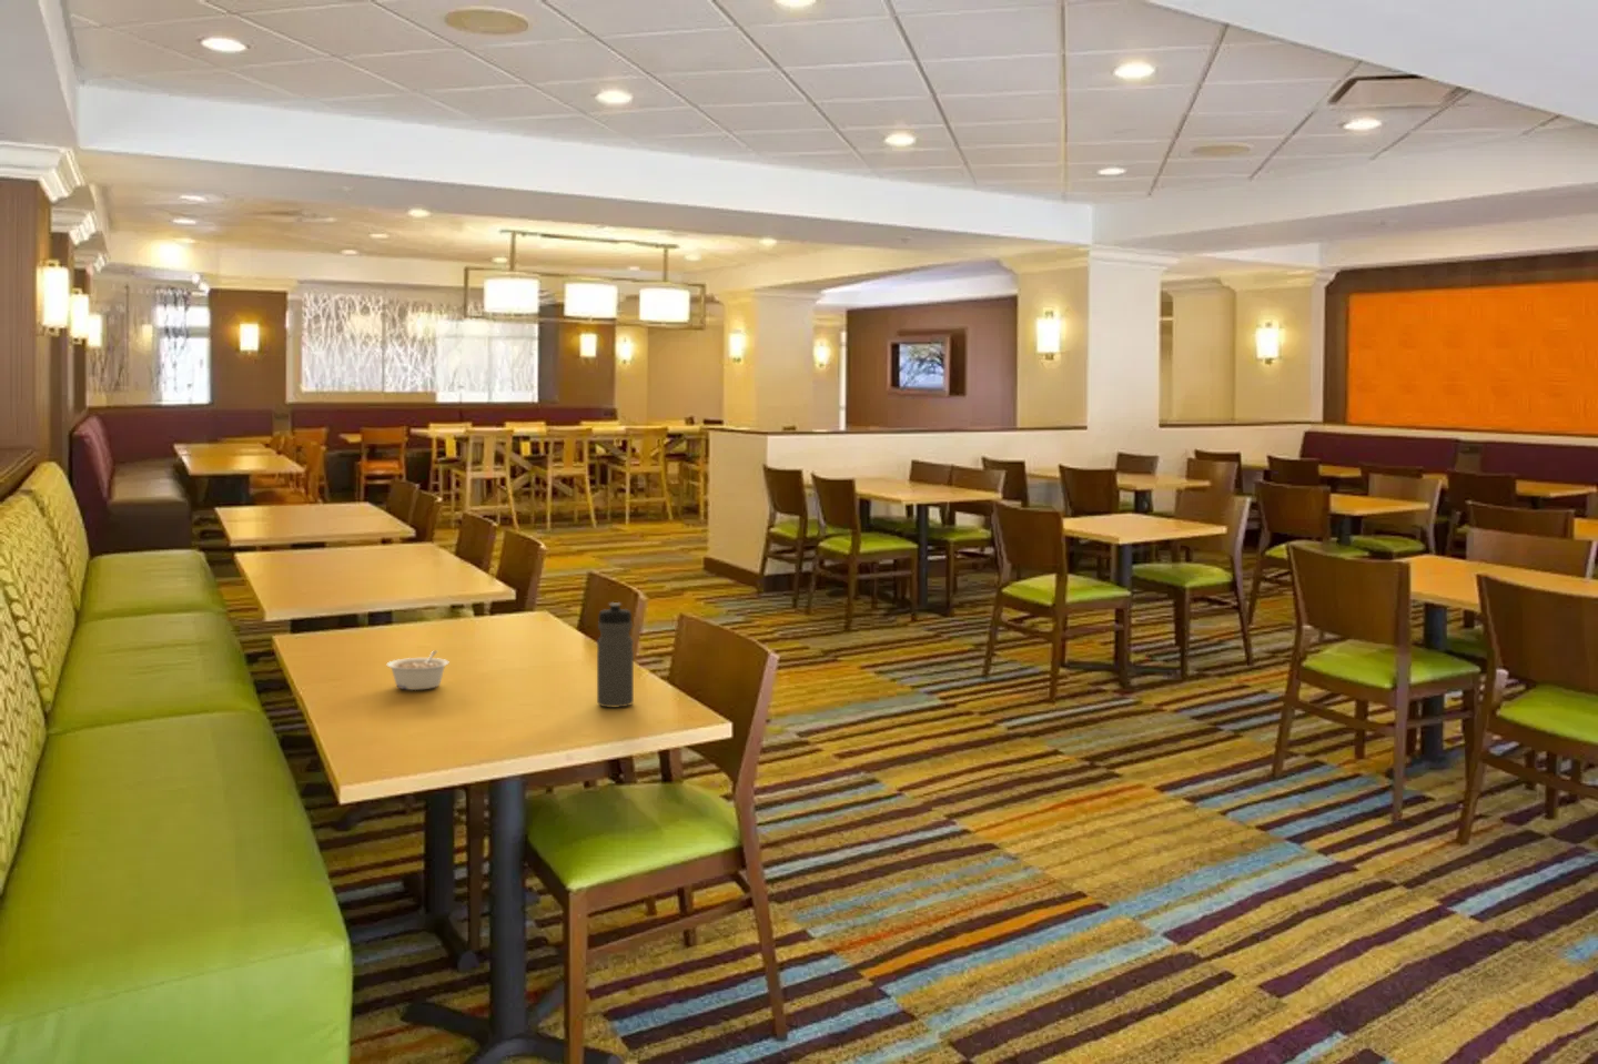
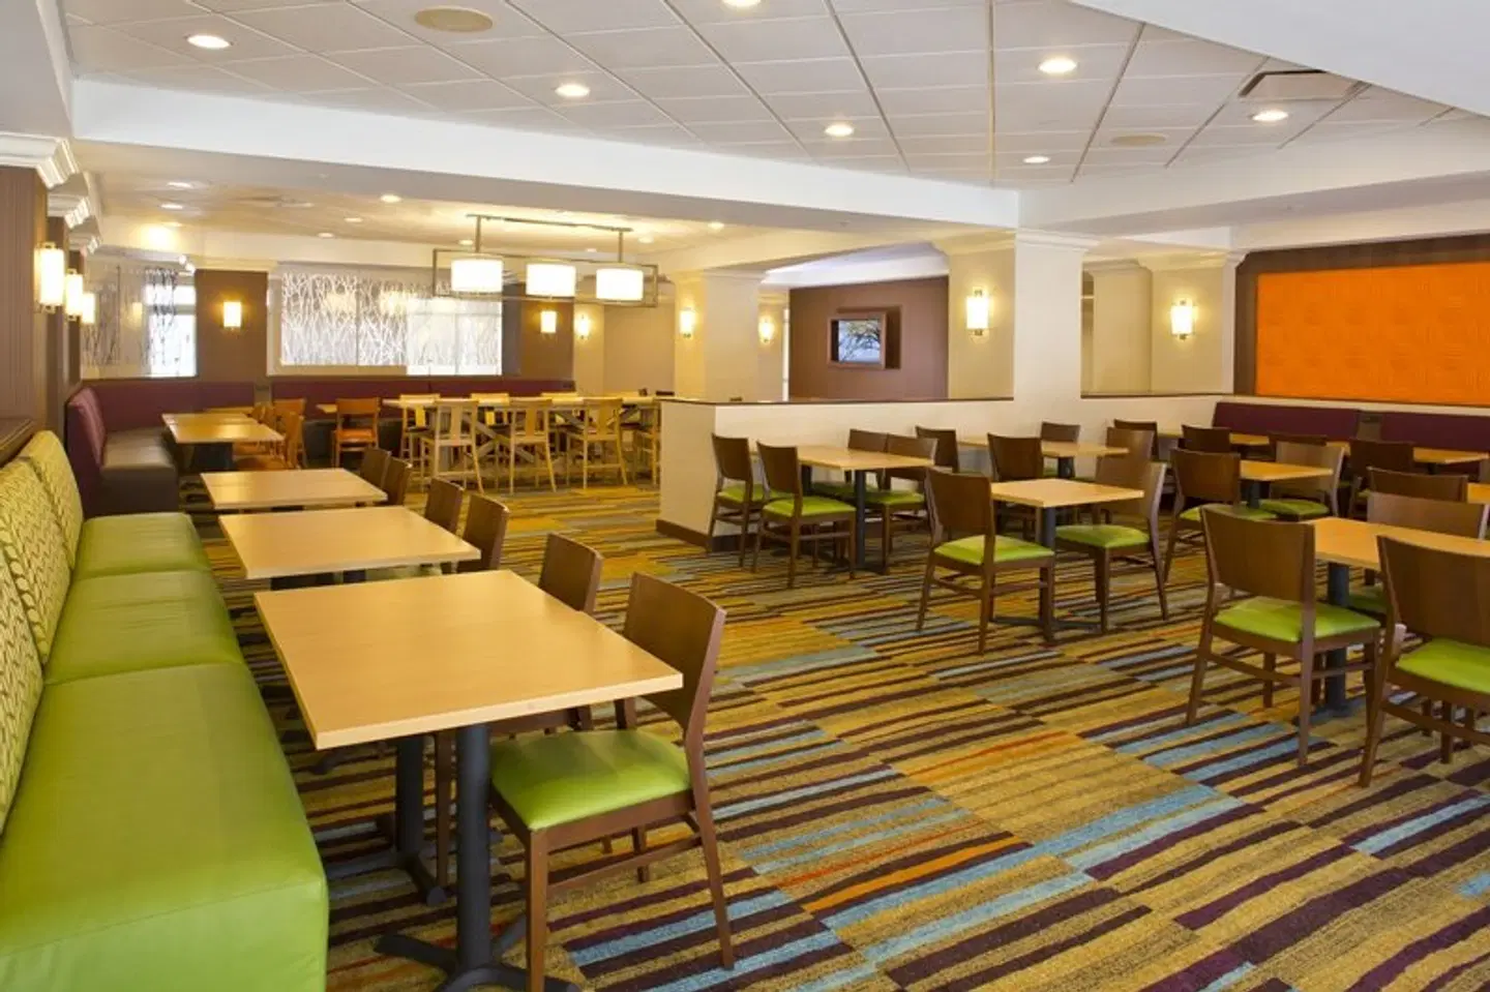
- water bottle (615, 653)
- legume (417, 671)
